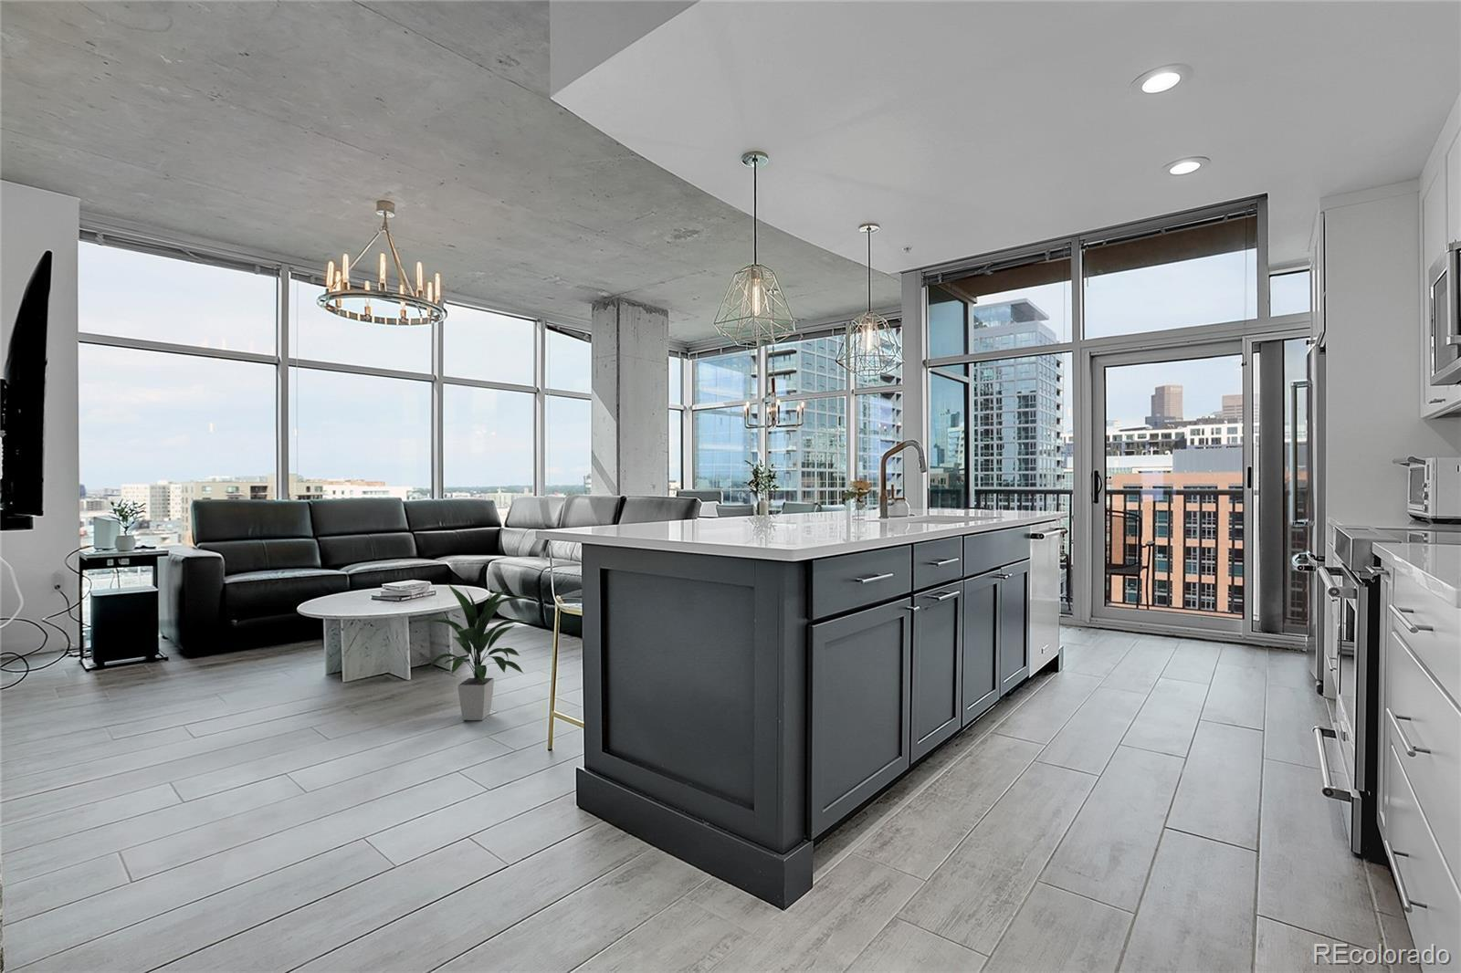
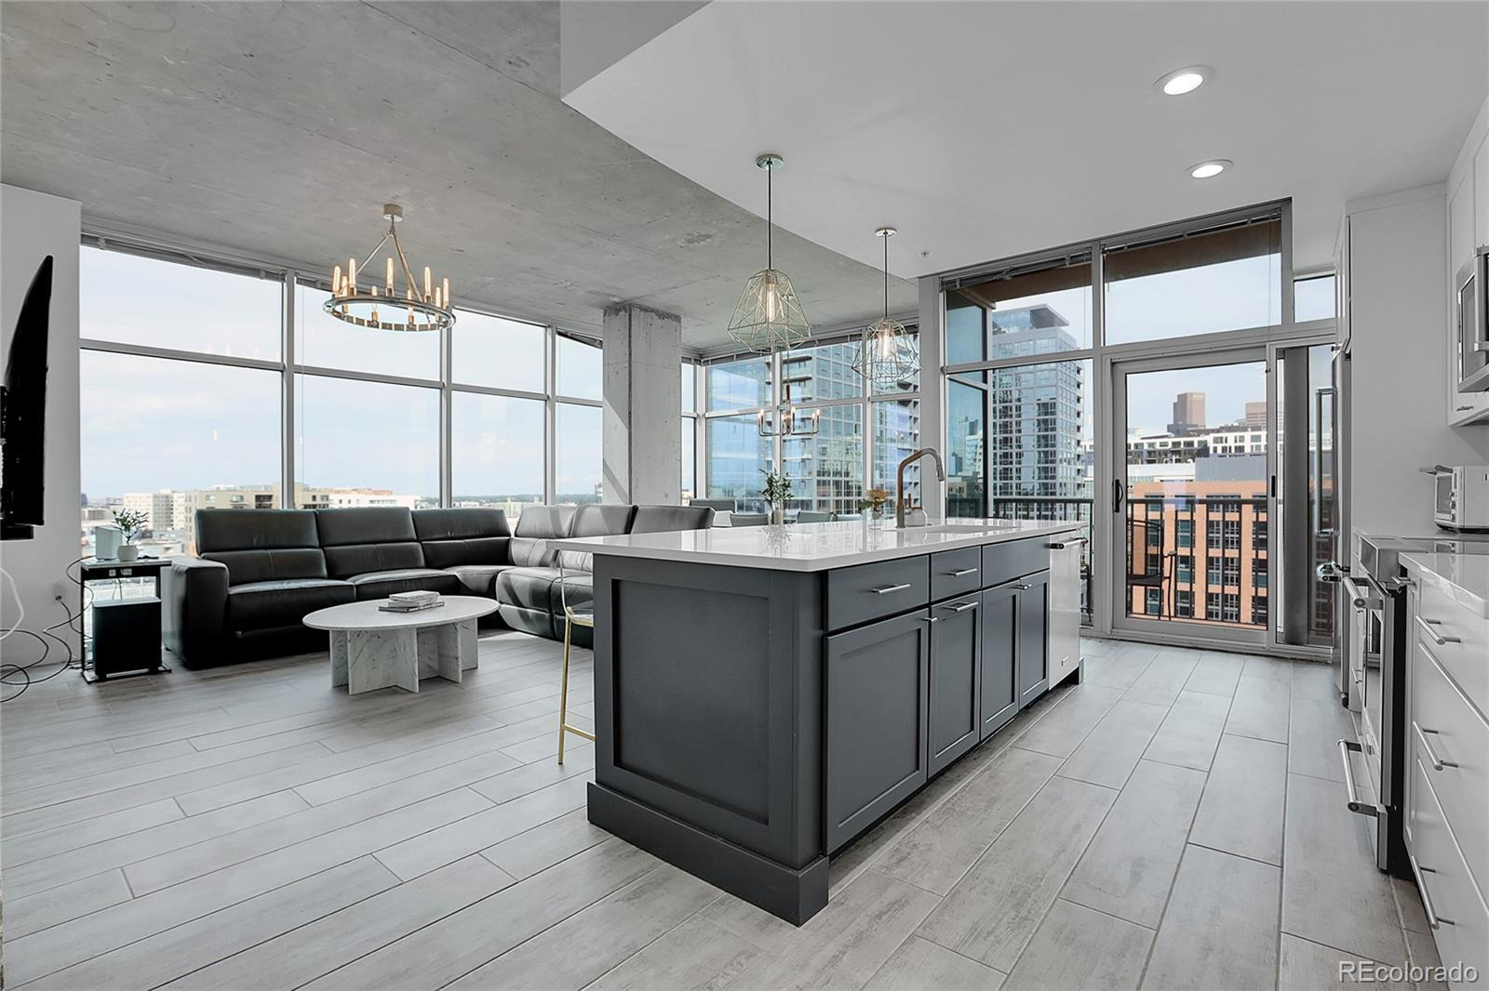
- indoor plant (480, 649)
